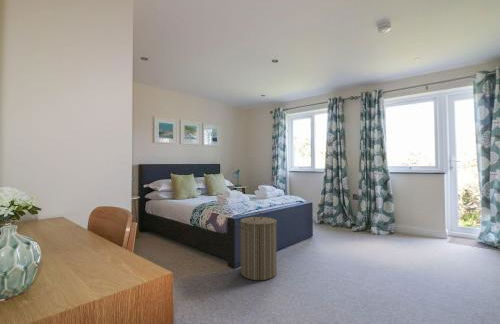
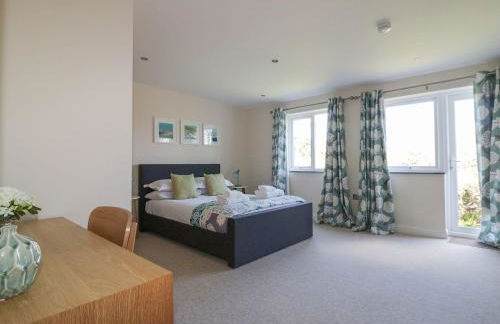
- laundry hamper (258, 242)
